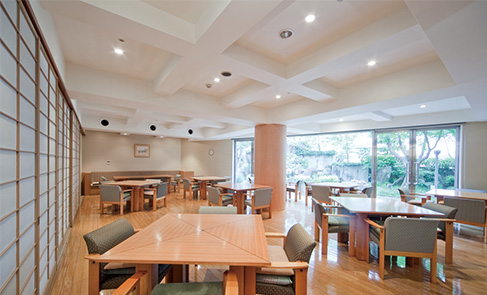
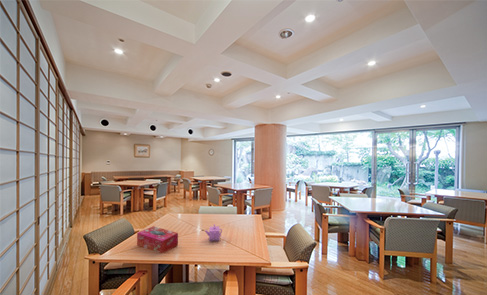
+ teapot (213, 233)
+ tissue box (157, 239)
